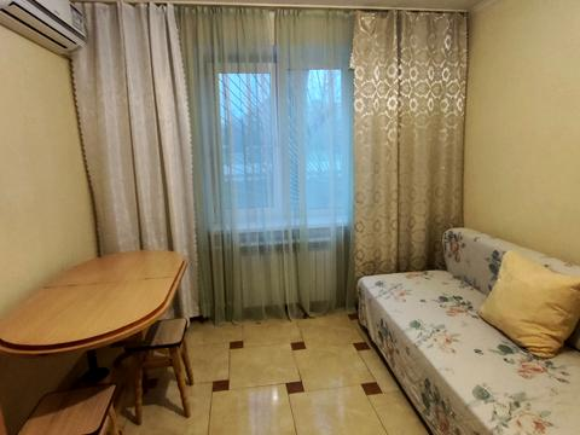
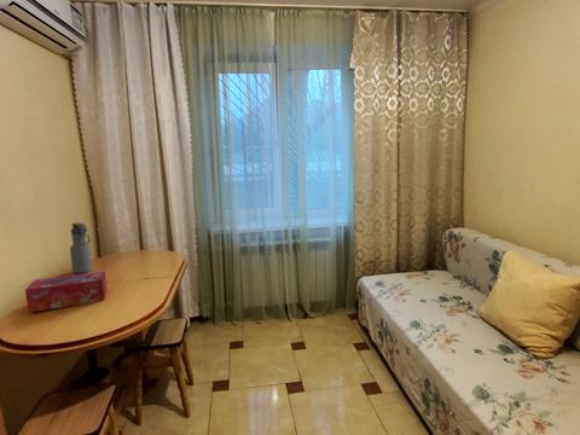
+ tissue box (69, 290)
+ water bottle (80, 248)
